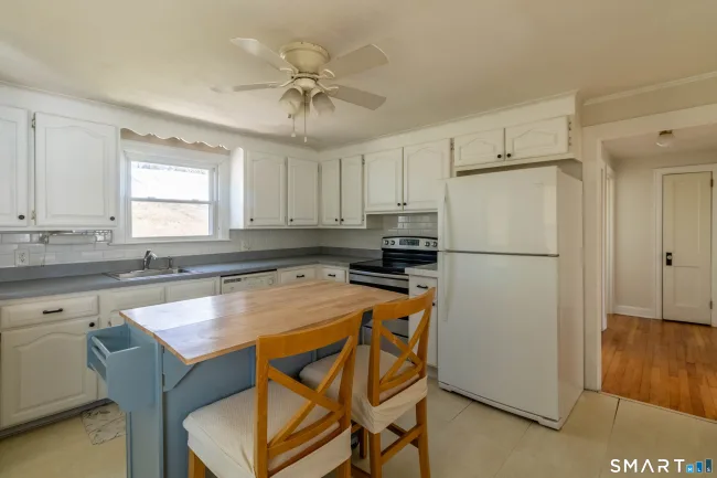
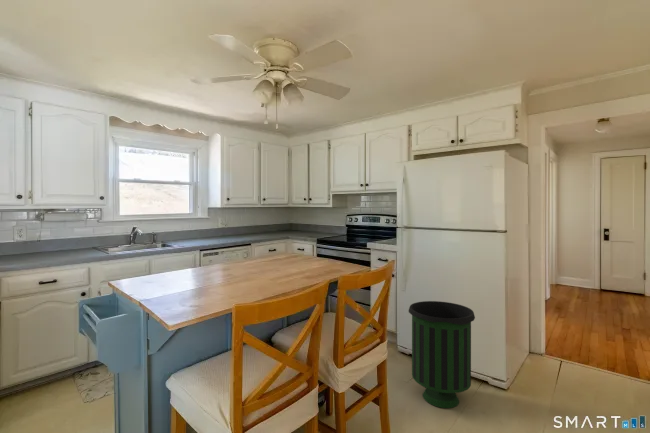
+ trash can (440, 353)
